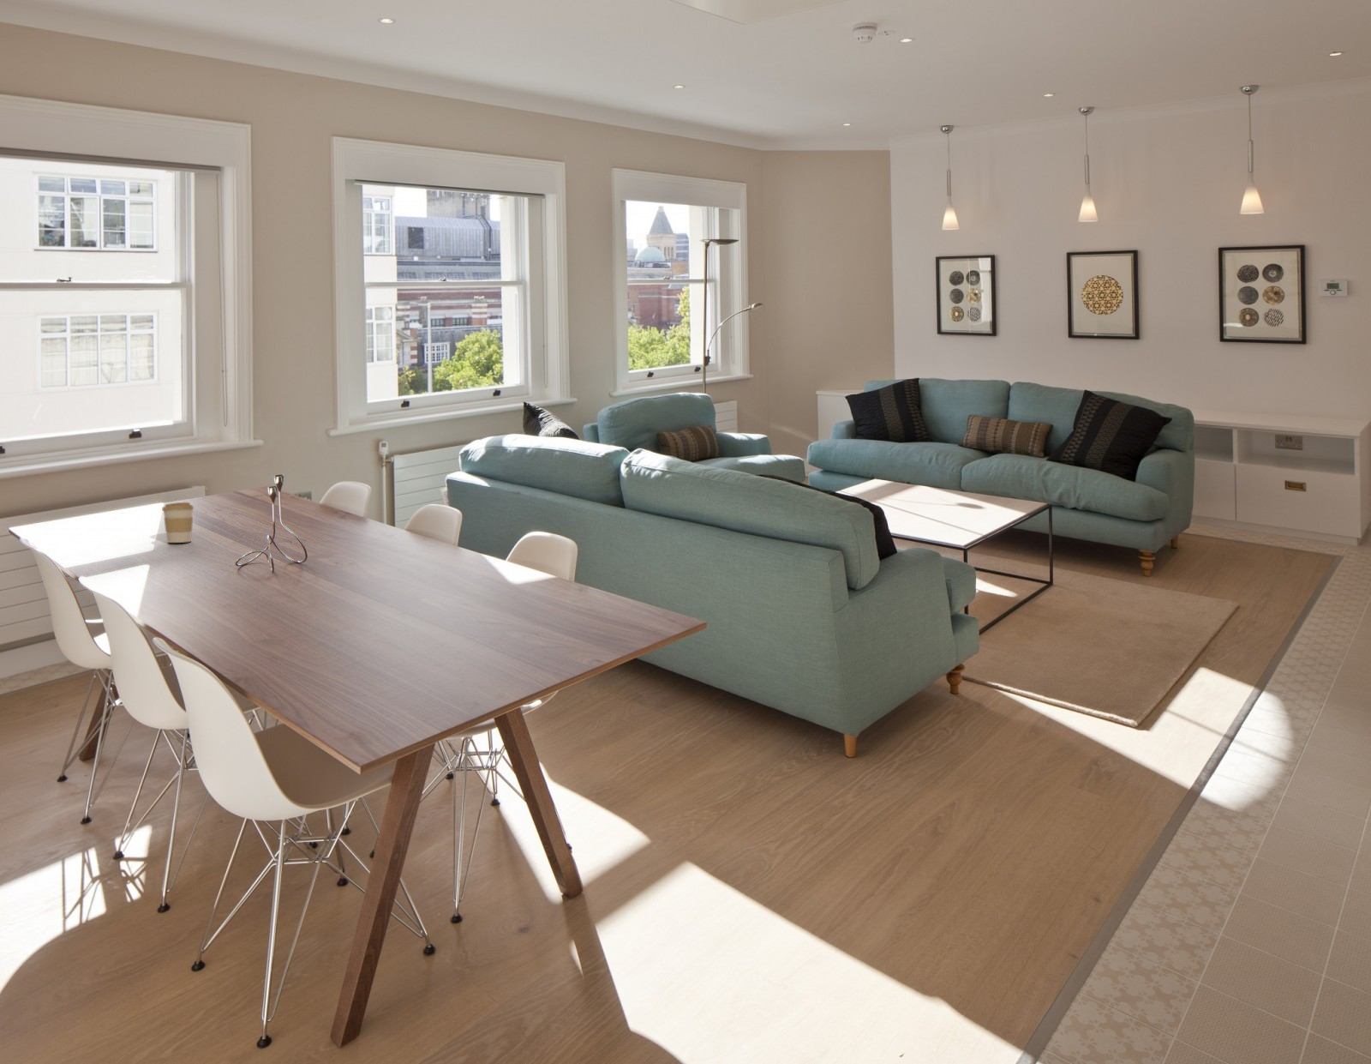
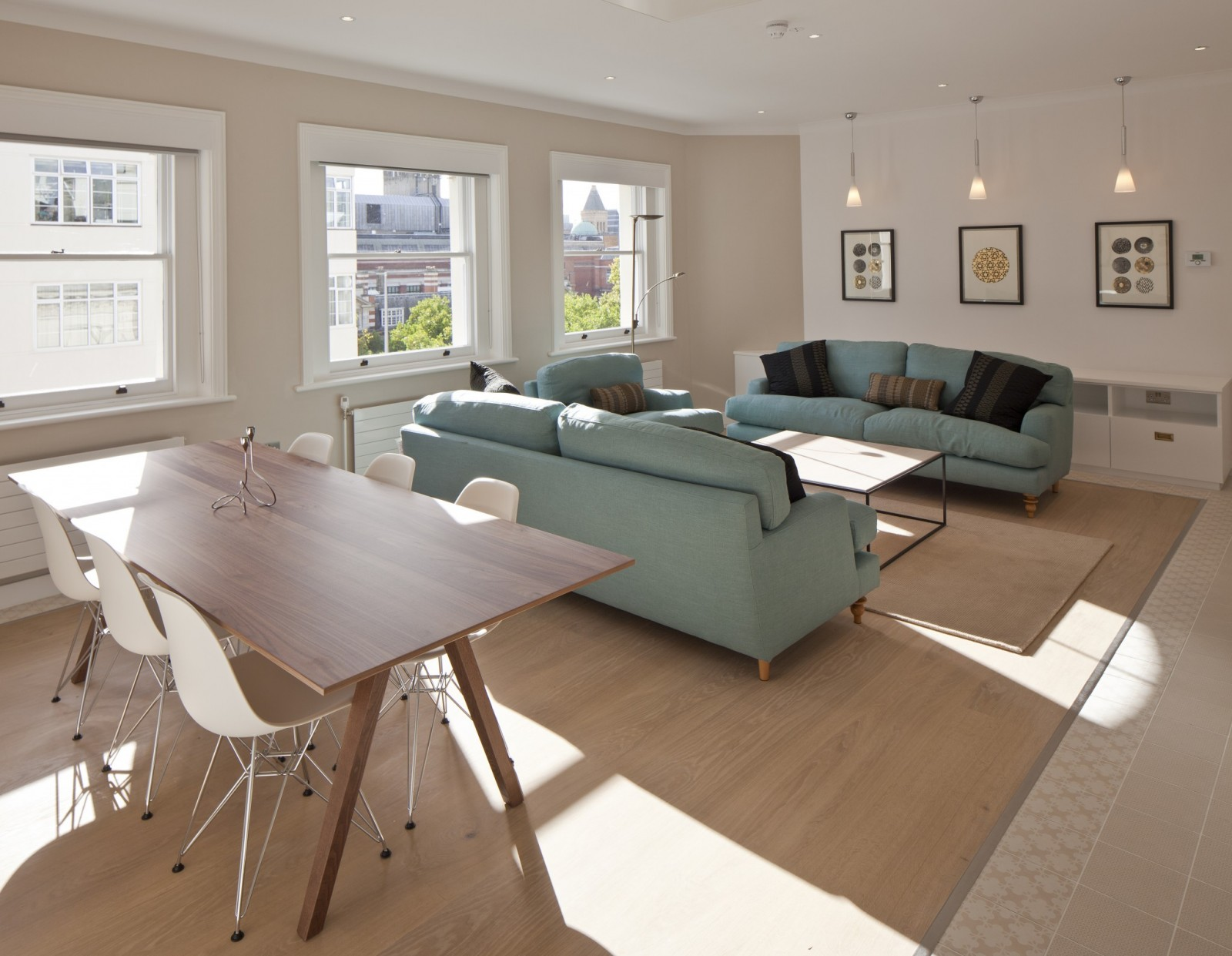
- coffee cup (178, 521)
